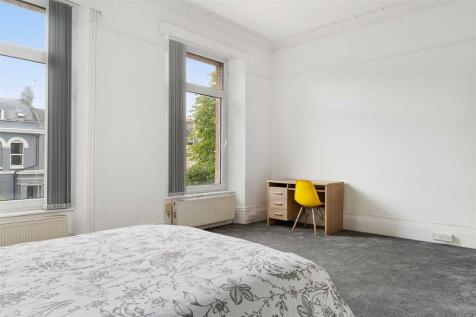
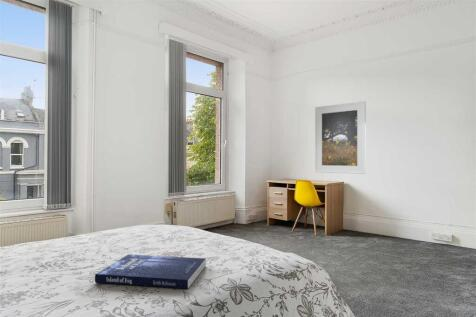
+ book (154, 269)
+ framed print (339, 138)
